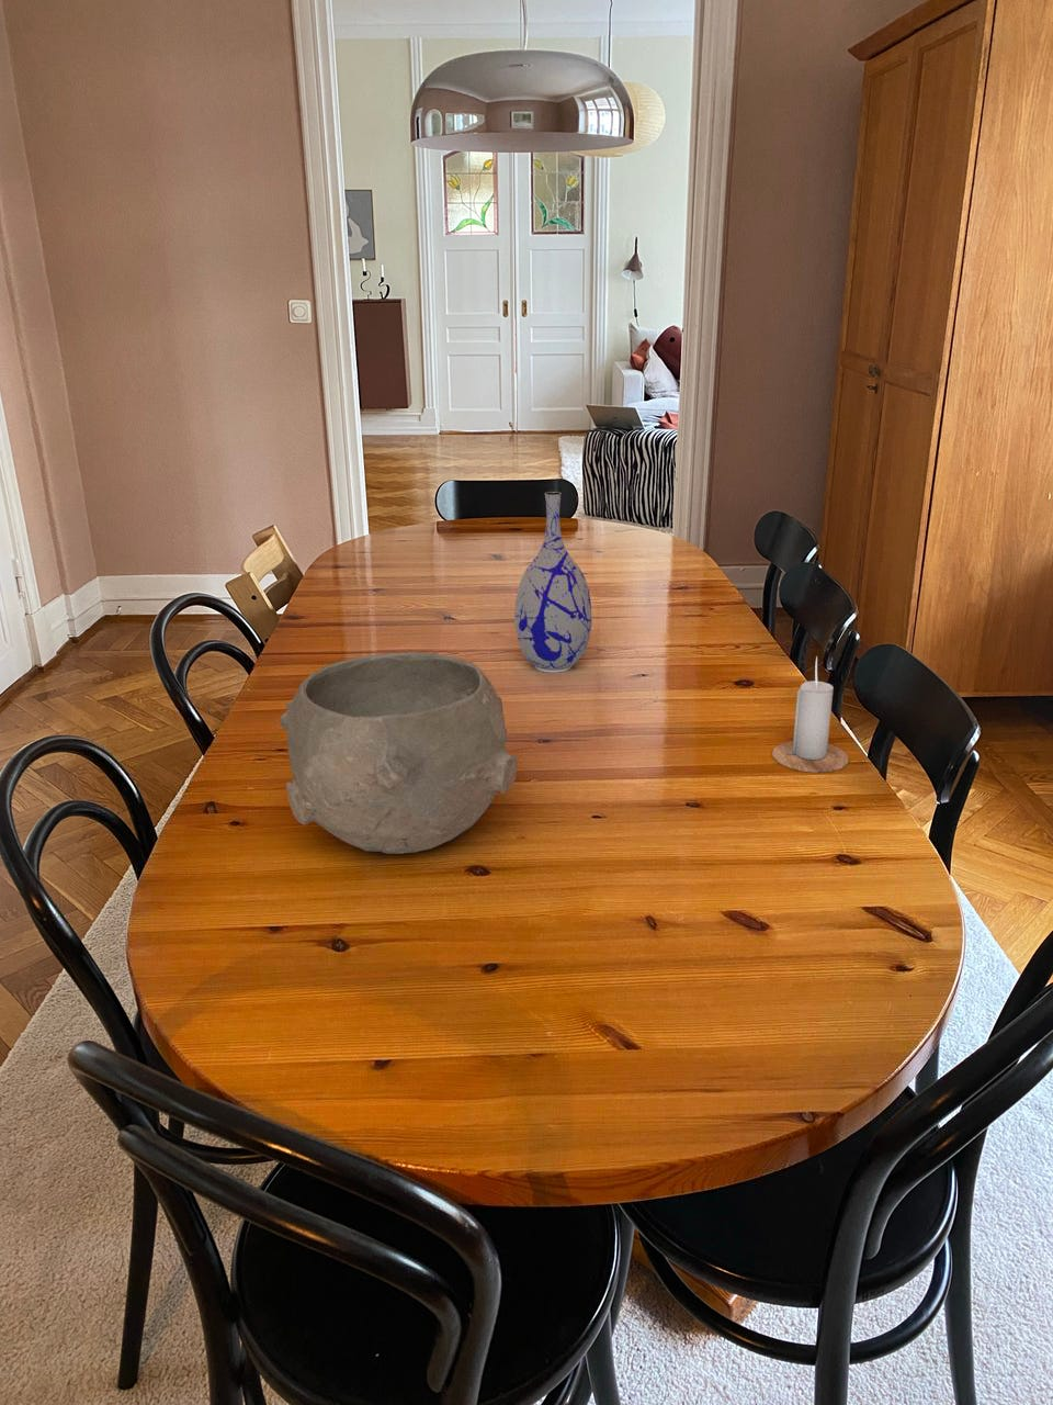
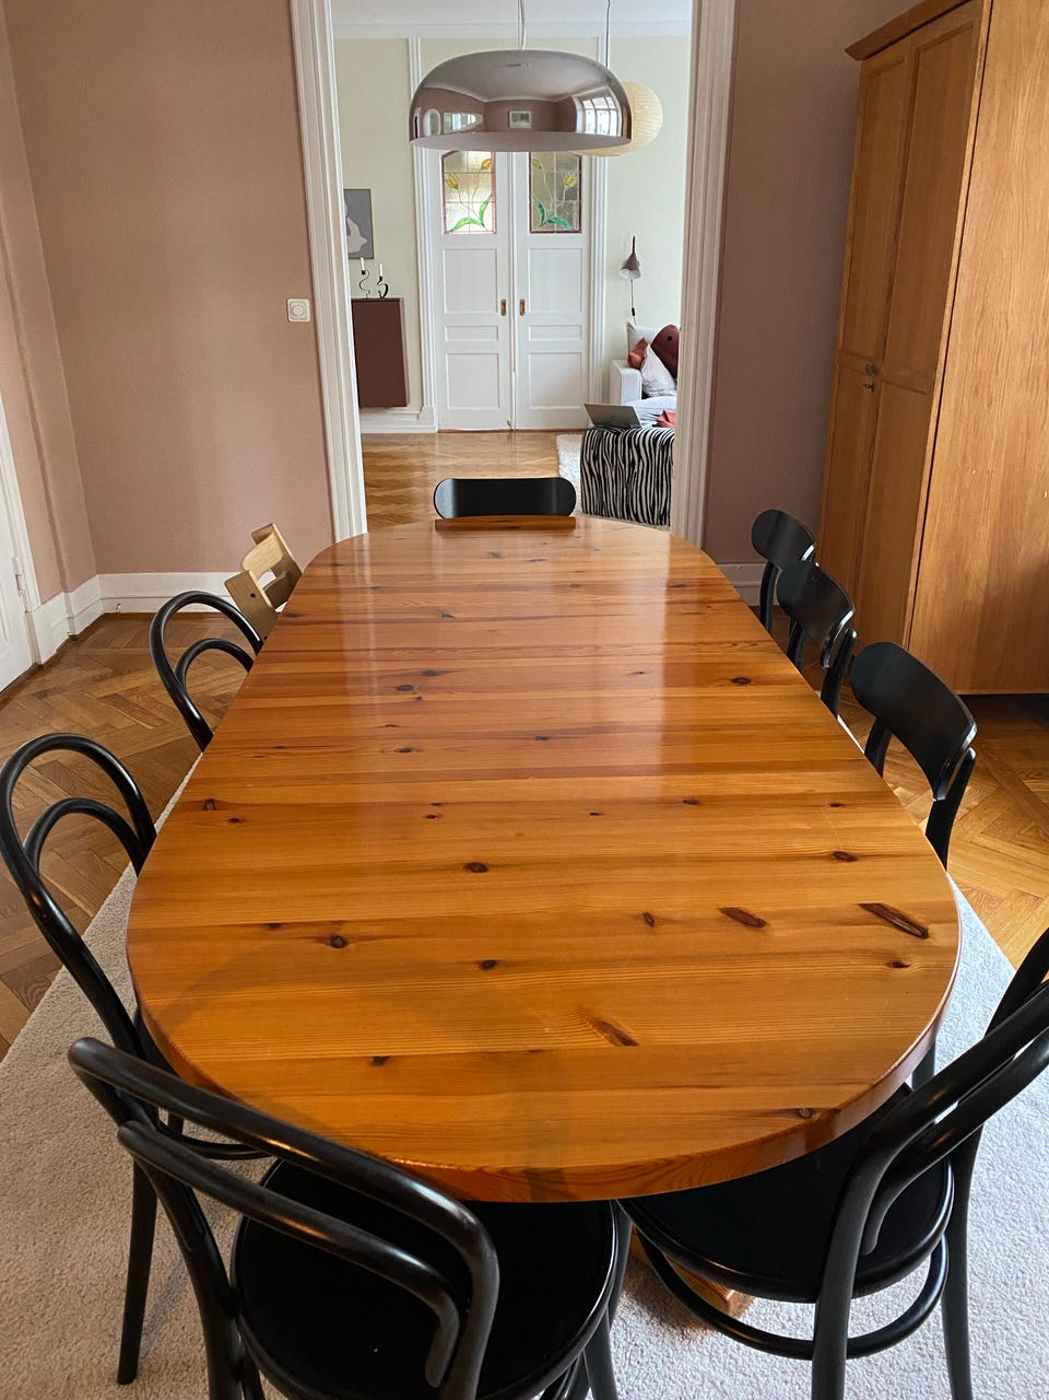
- bowl (399, 760)
- candle (814, 707)
- vase (553, 582)
